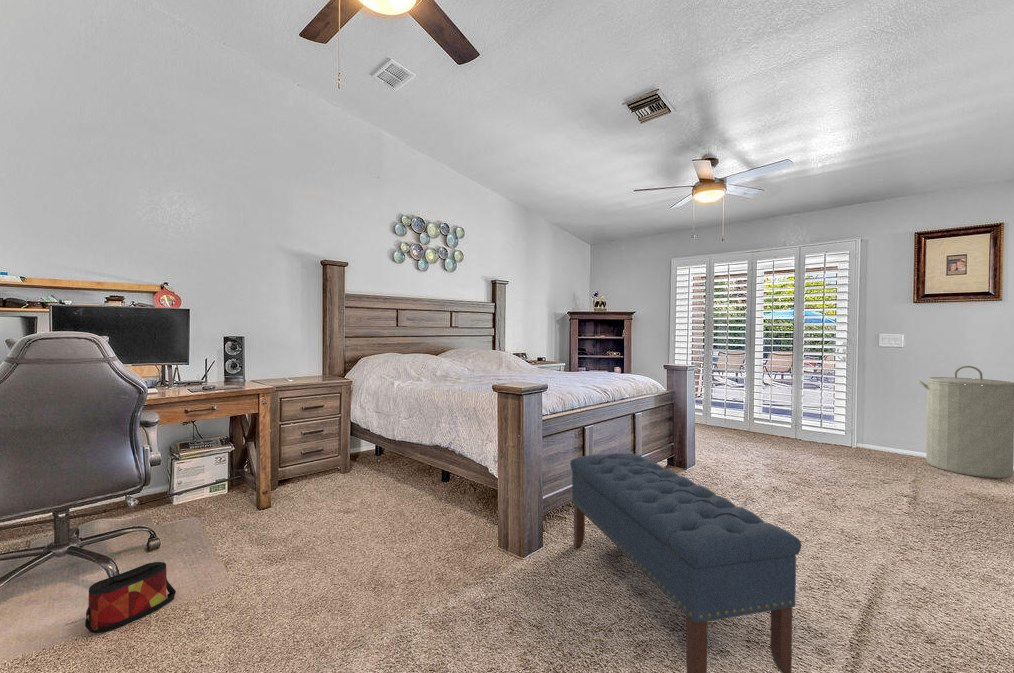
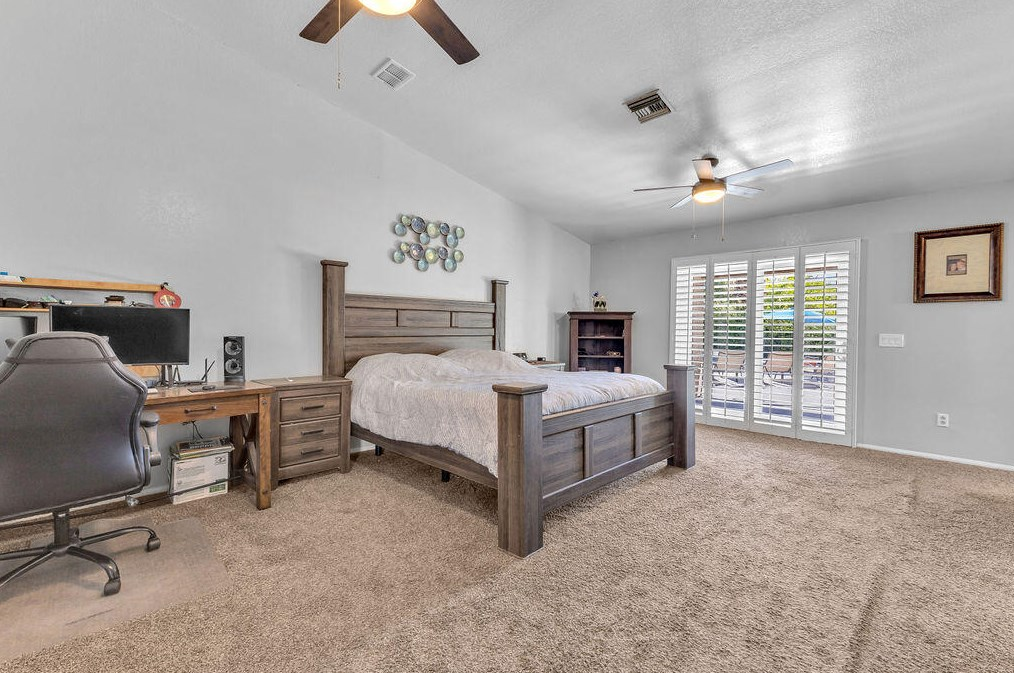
- laundry hamper (968, 417)
- bench (658, 538)
- bag (132, 592)
